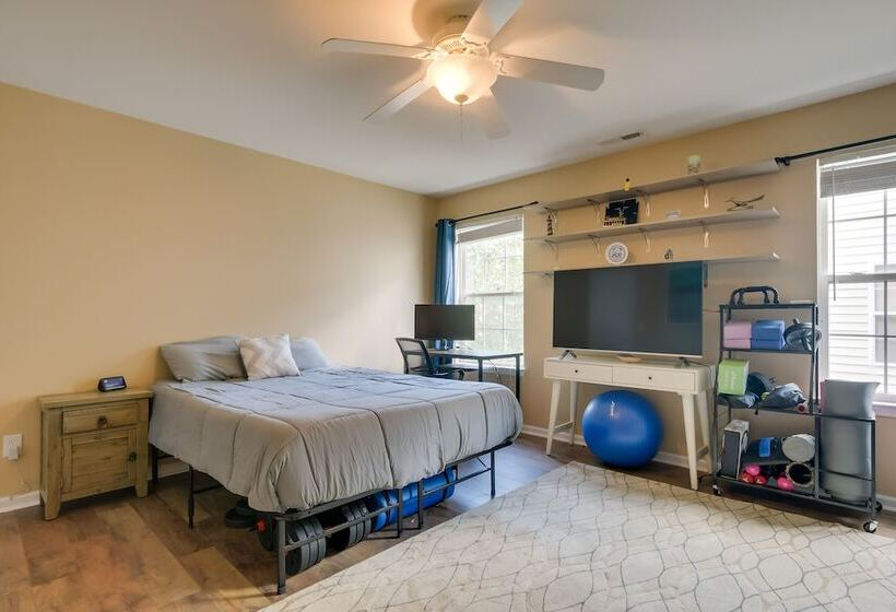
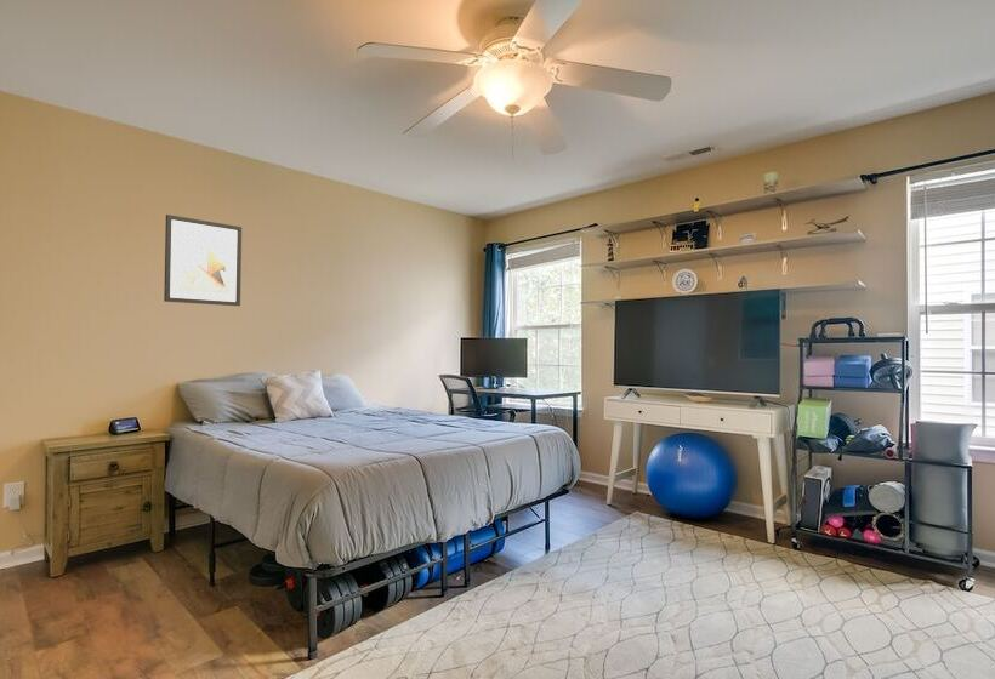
+ wall art (204, 262)
